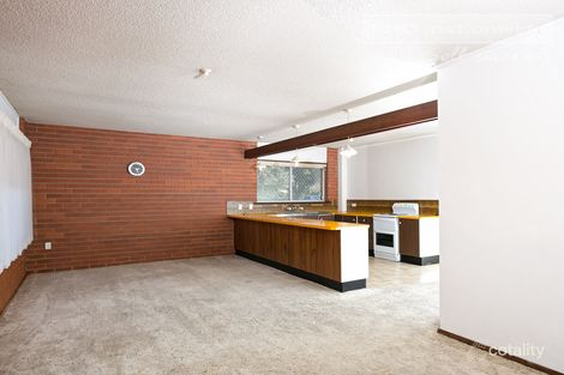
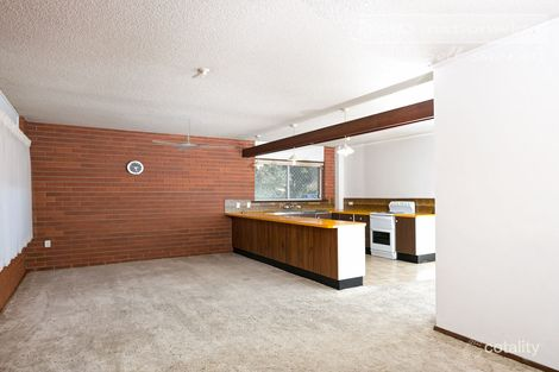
+ ceiling fan (188, 133)
